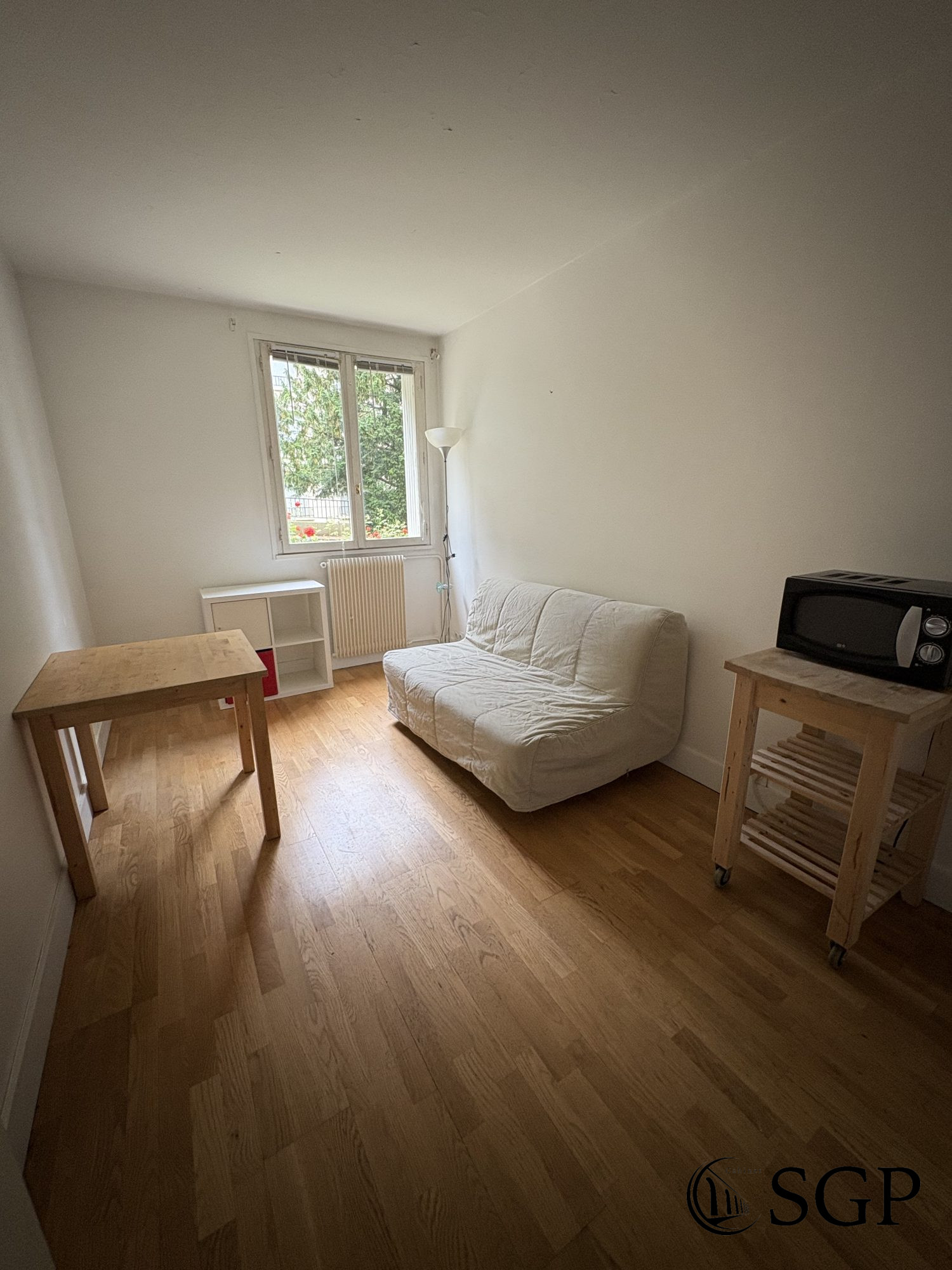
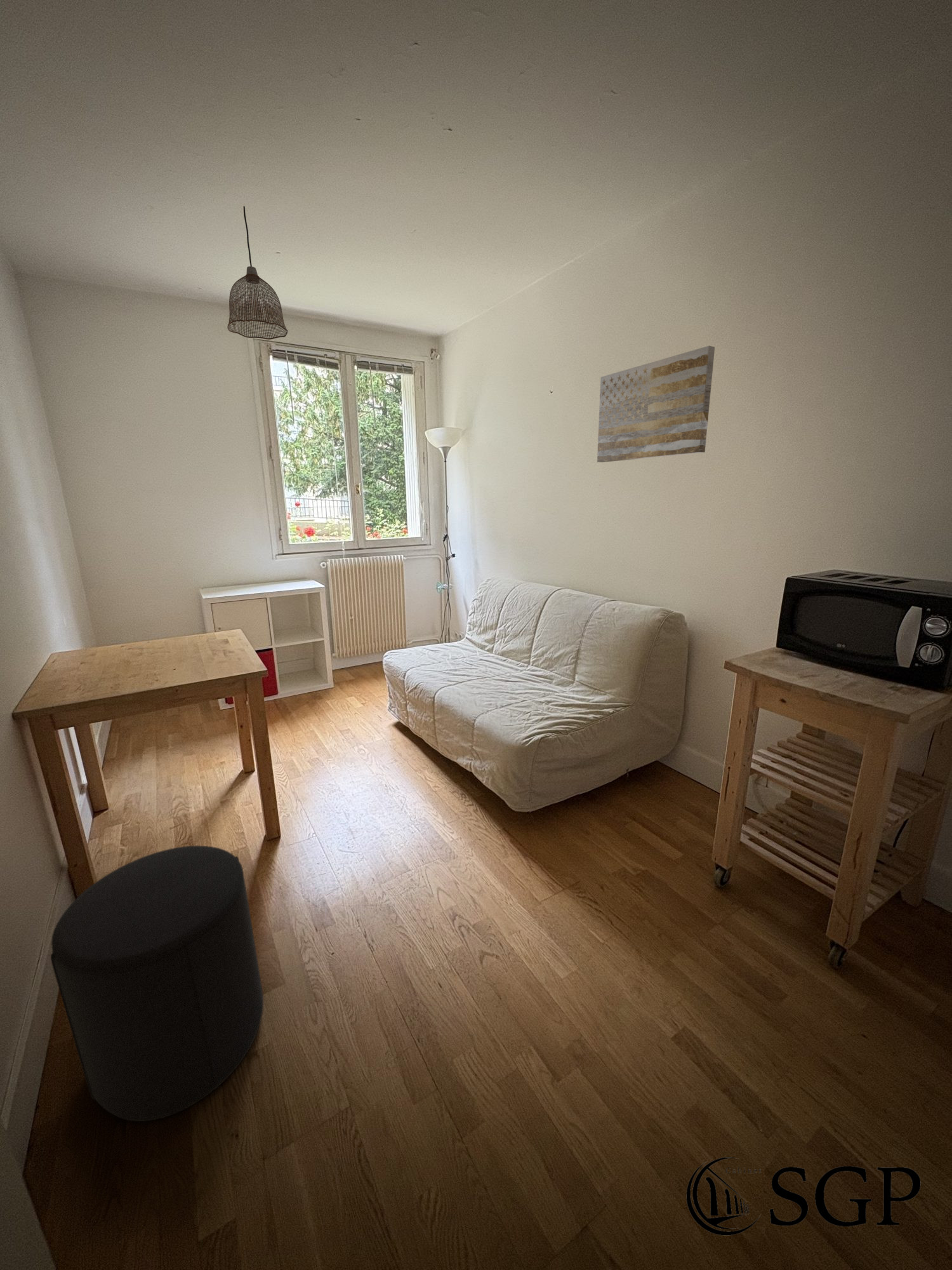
+ wall art (649, 411)
+ stool (170, 968)
+ pendant lamp (251, 271)
